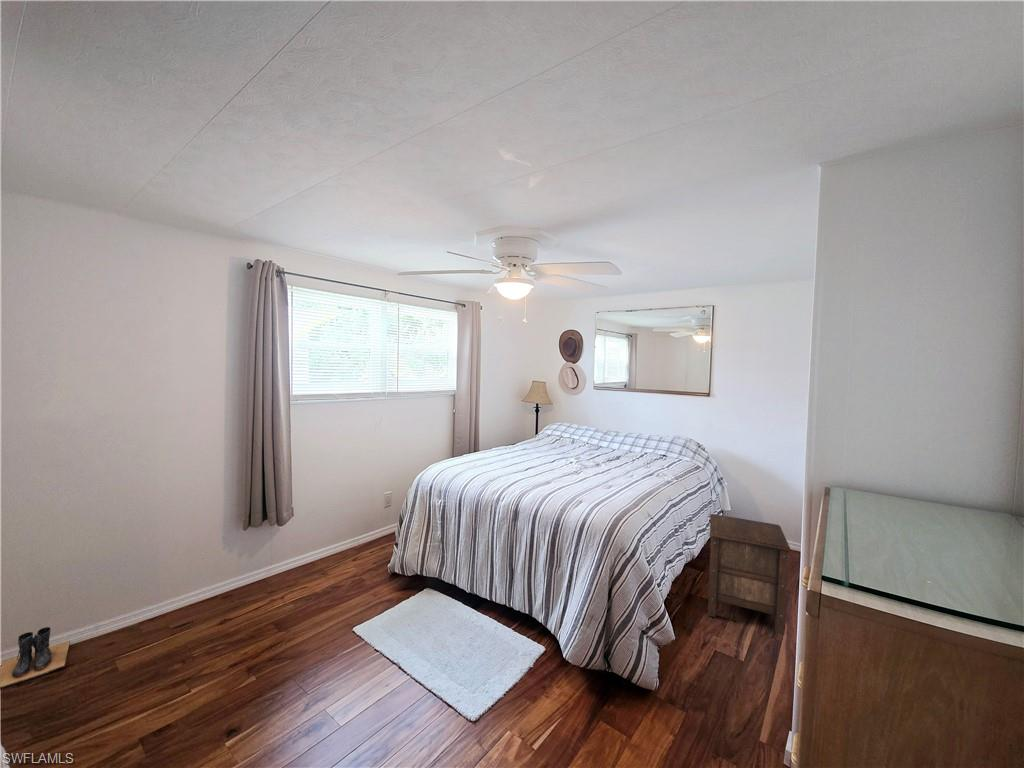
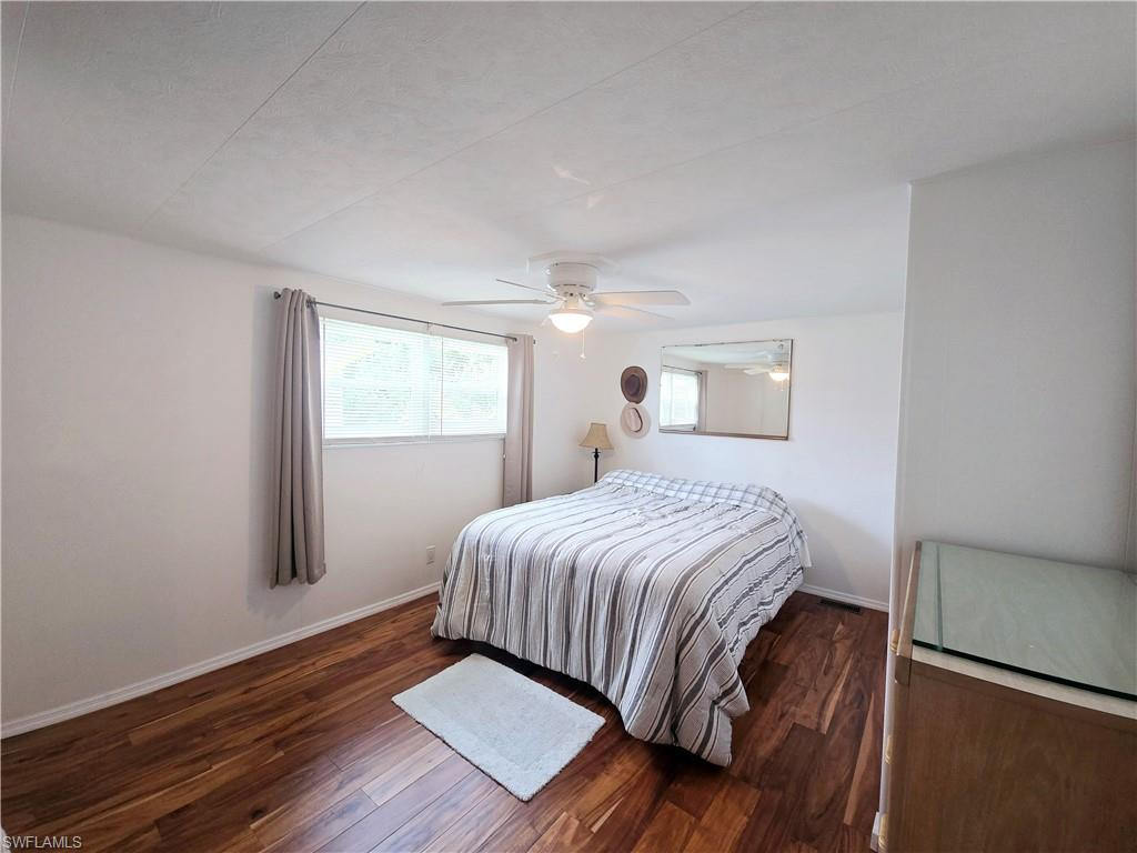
- nightstand (744, 568)
- boots (31, 650)
